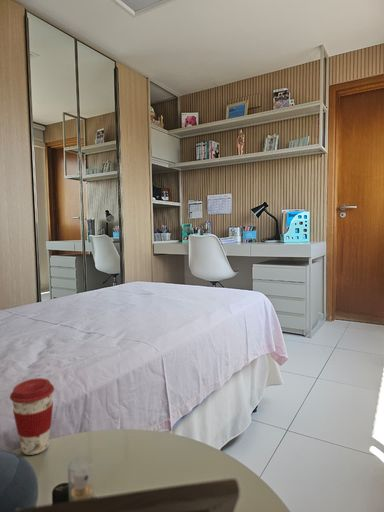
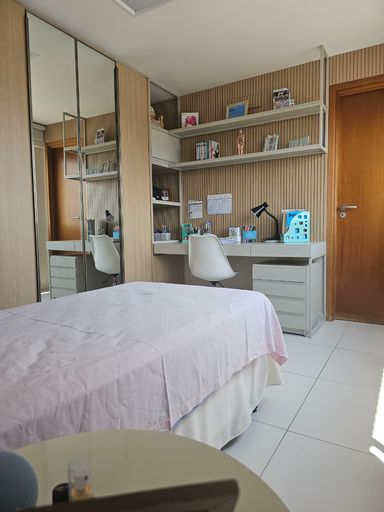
- coffee cup (33, 416)
